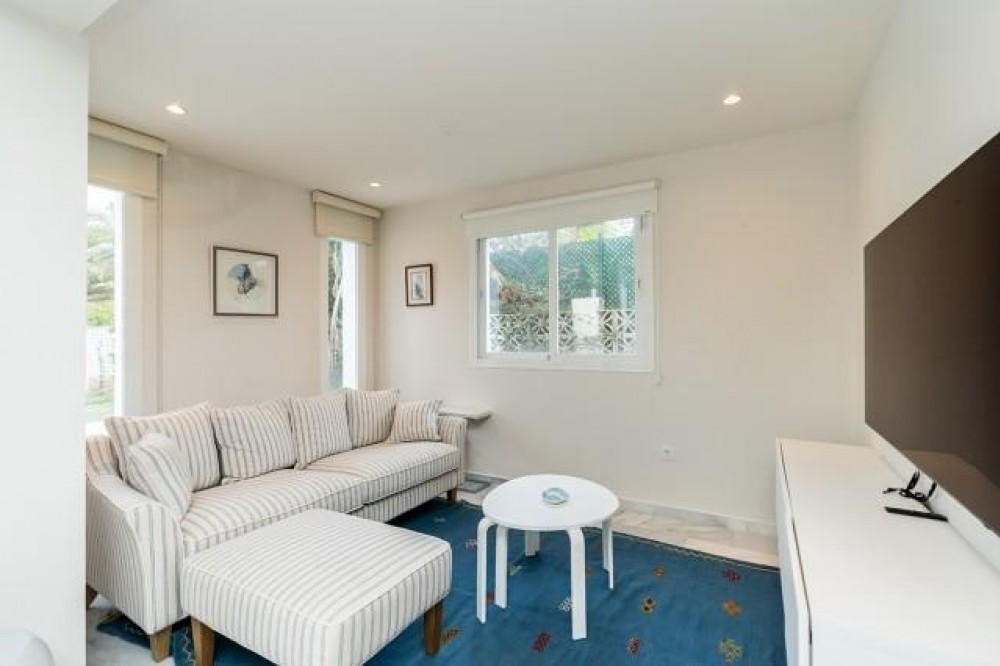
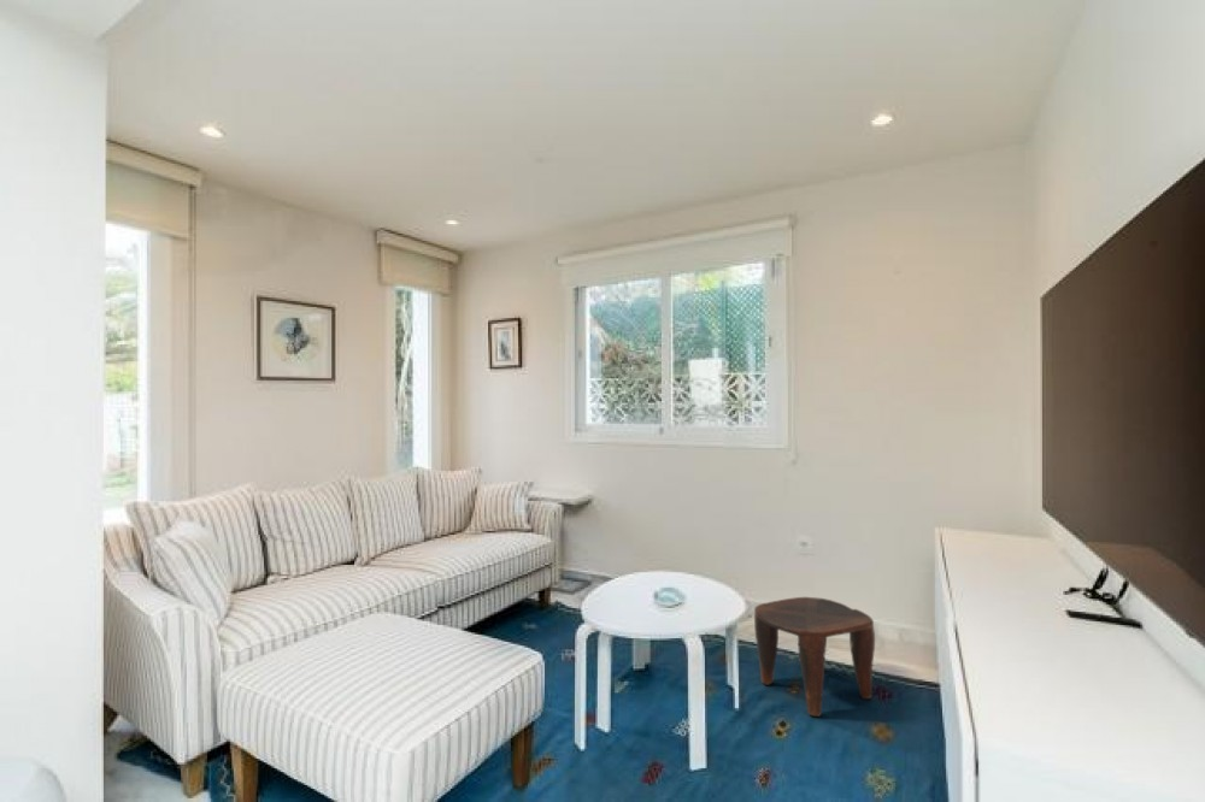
+ stool (812, 650)
